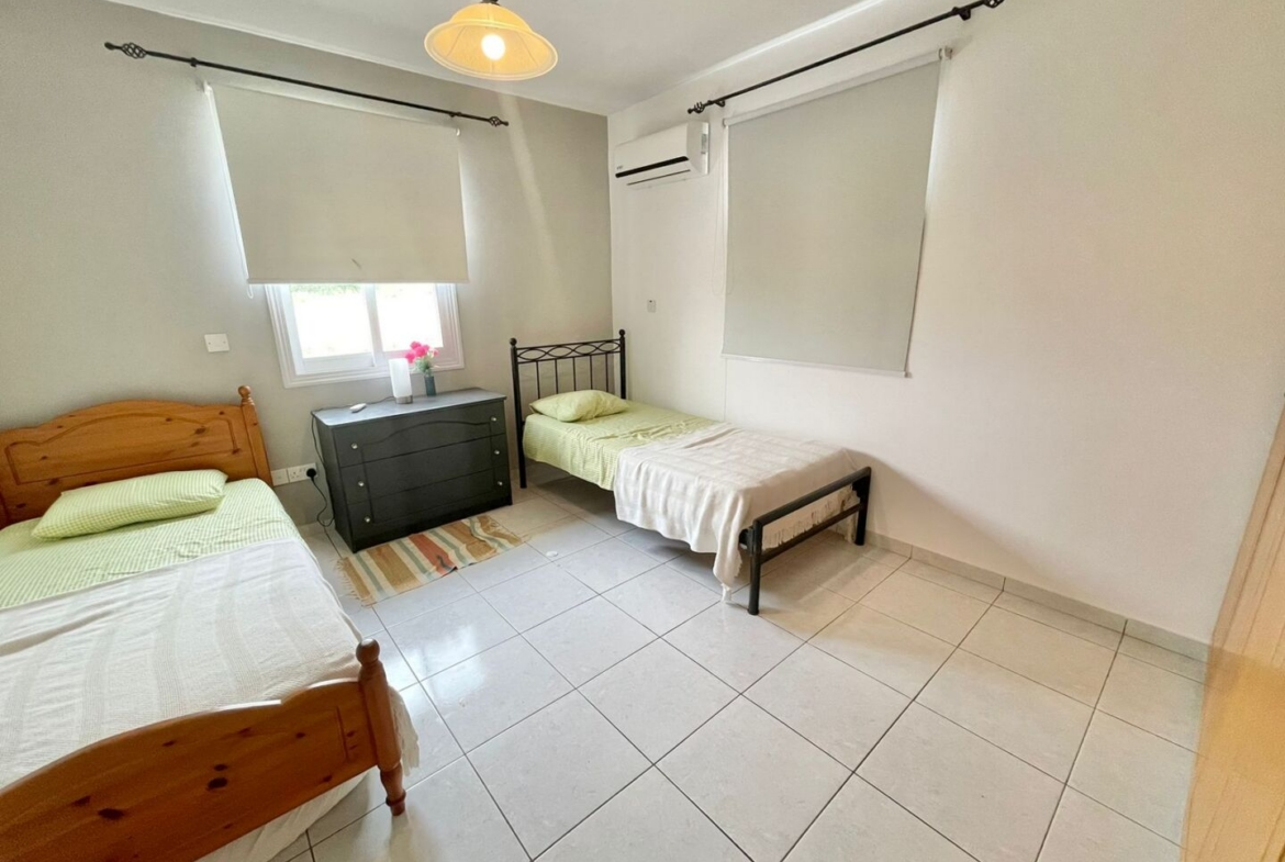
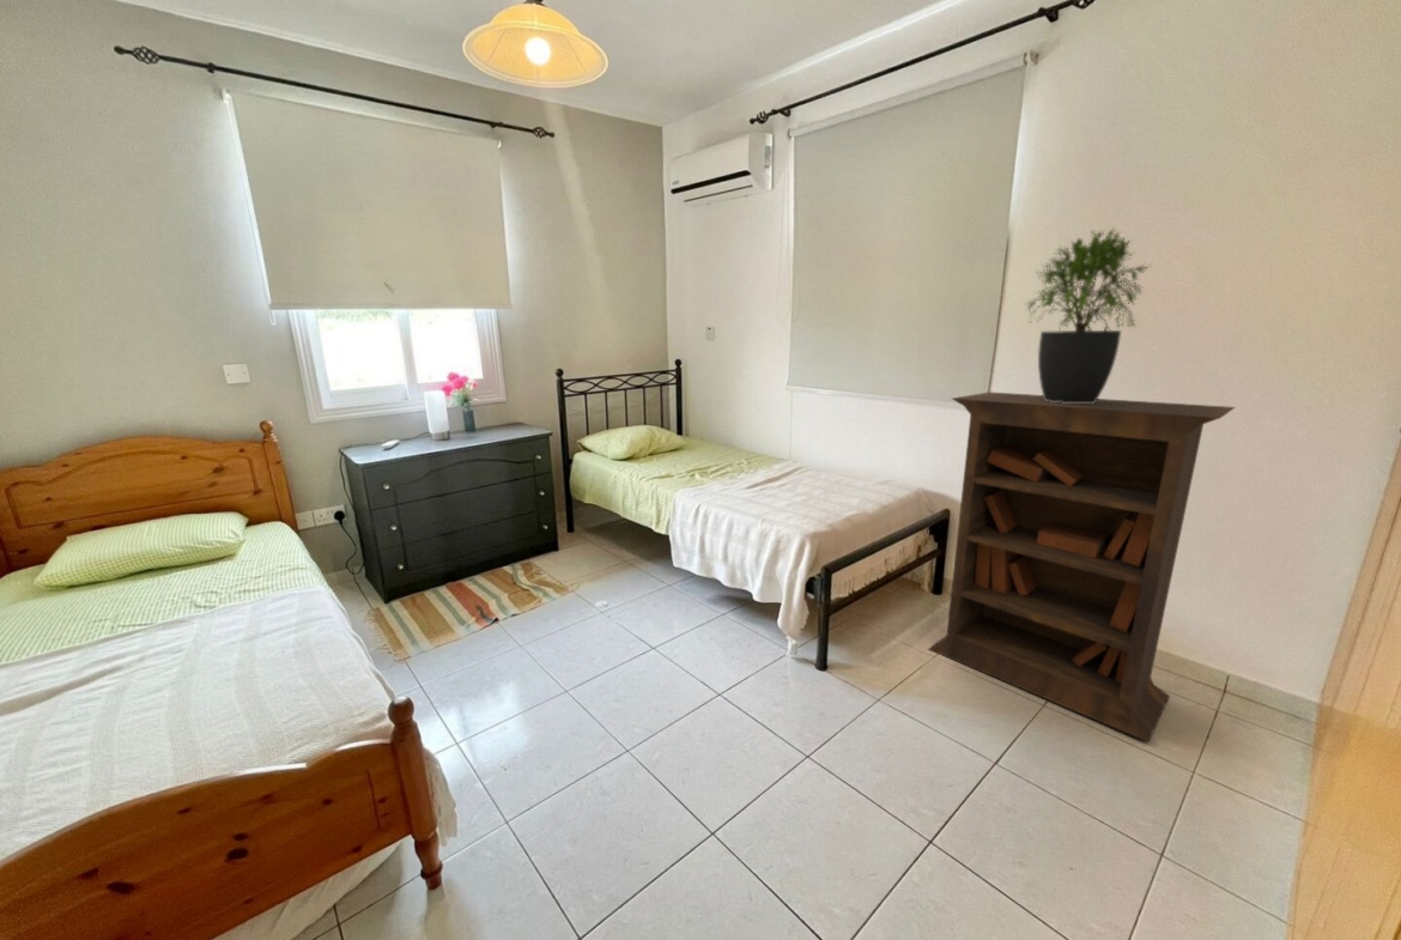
+ potted plant (1079, 316)
+ bookcase (1059, 544)
